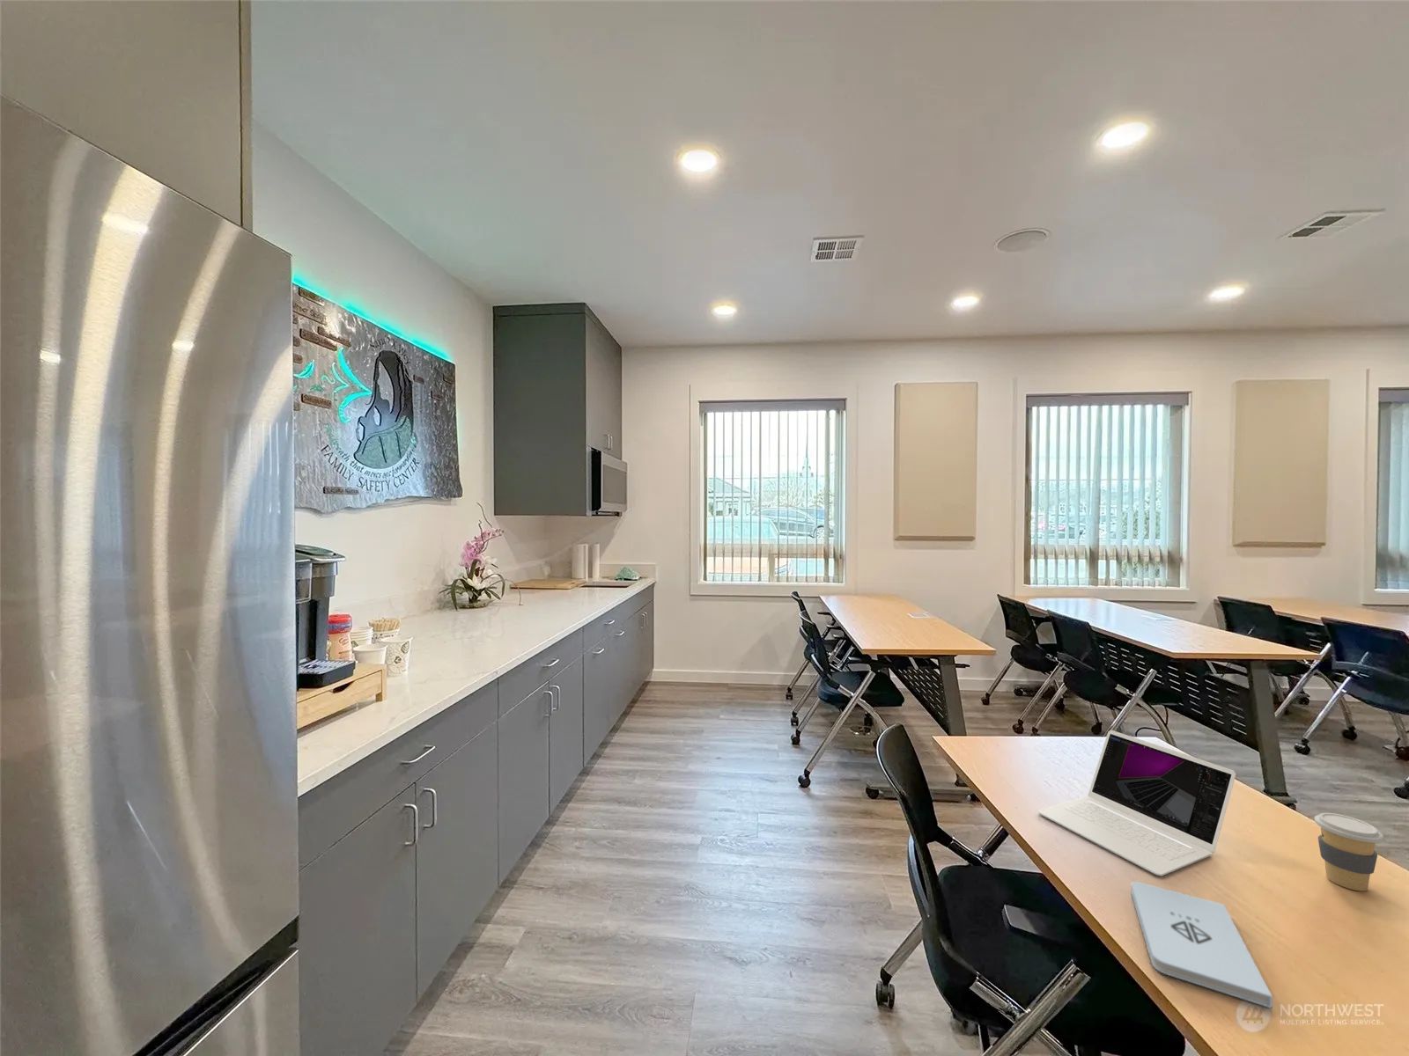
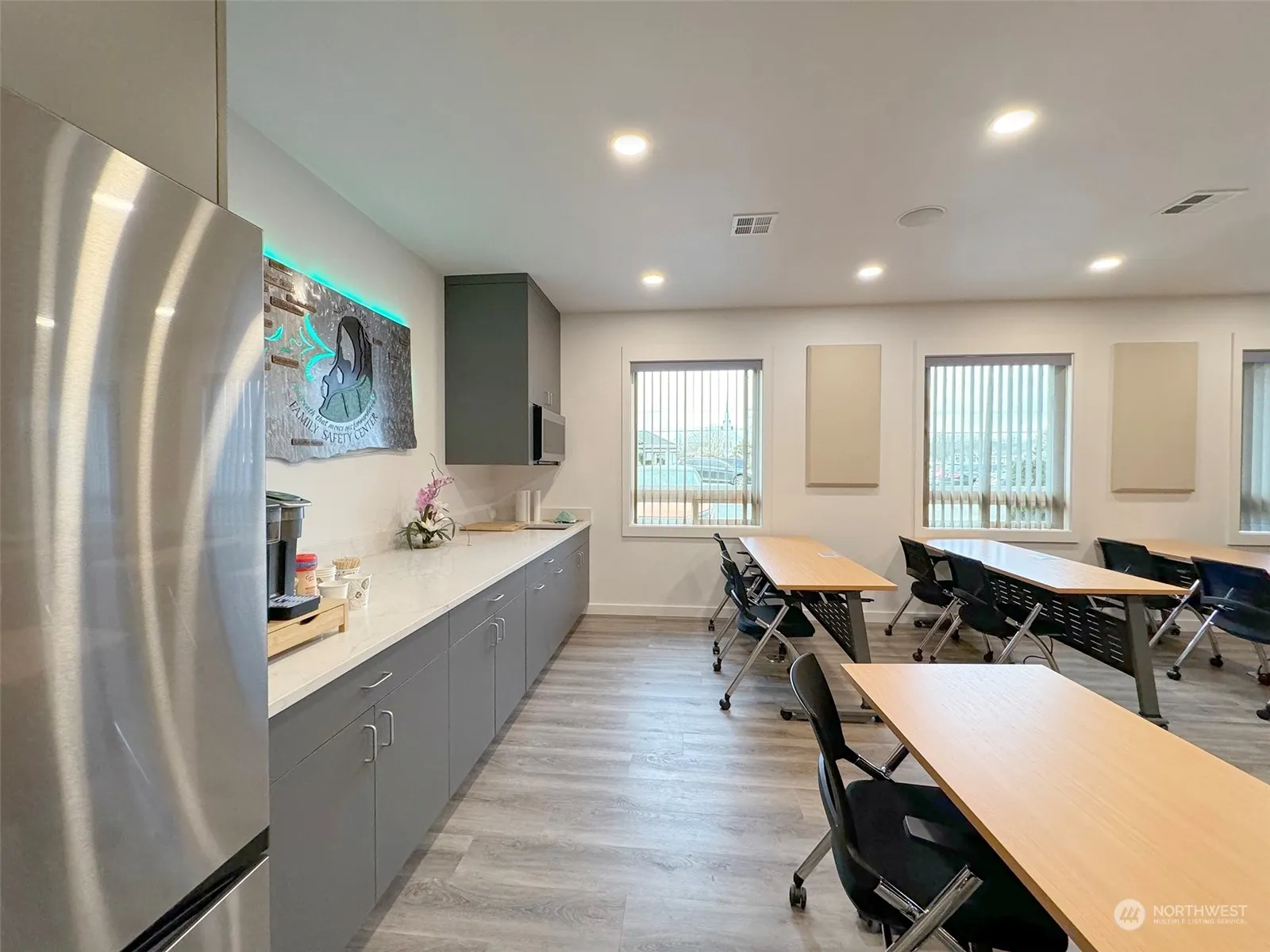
- notepad (1190, 935)
- coffee cup (1347, 852)
- laptop (1131, 789)
